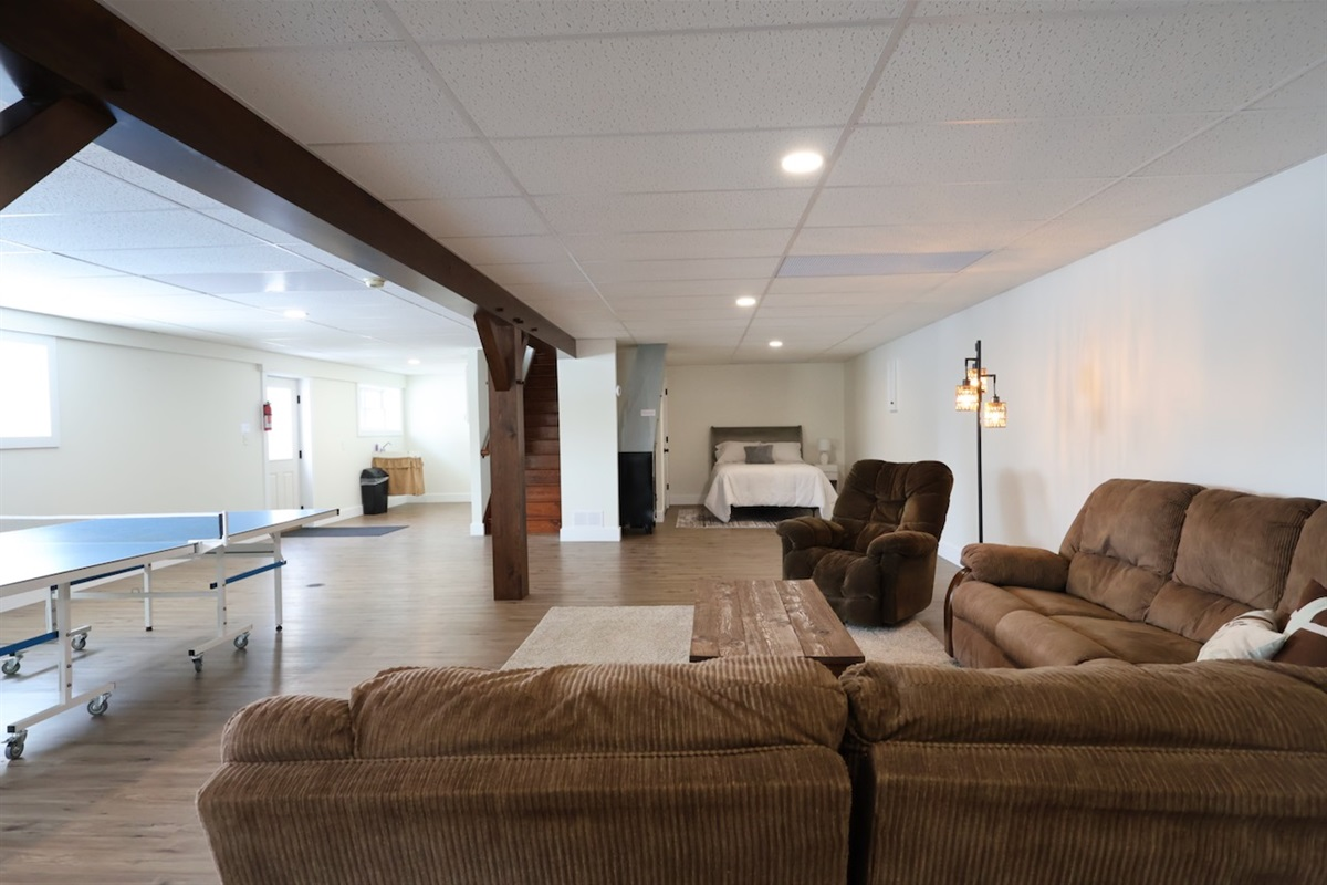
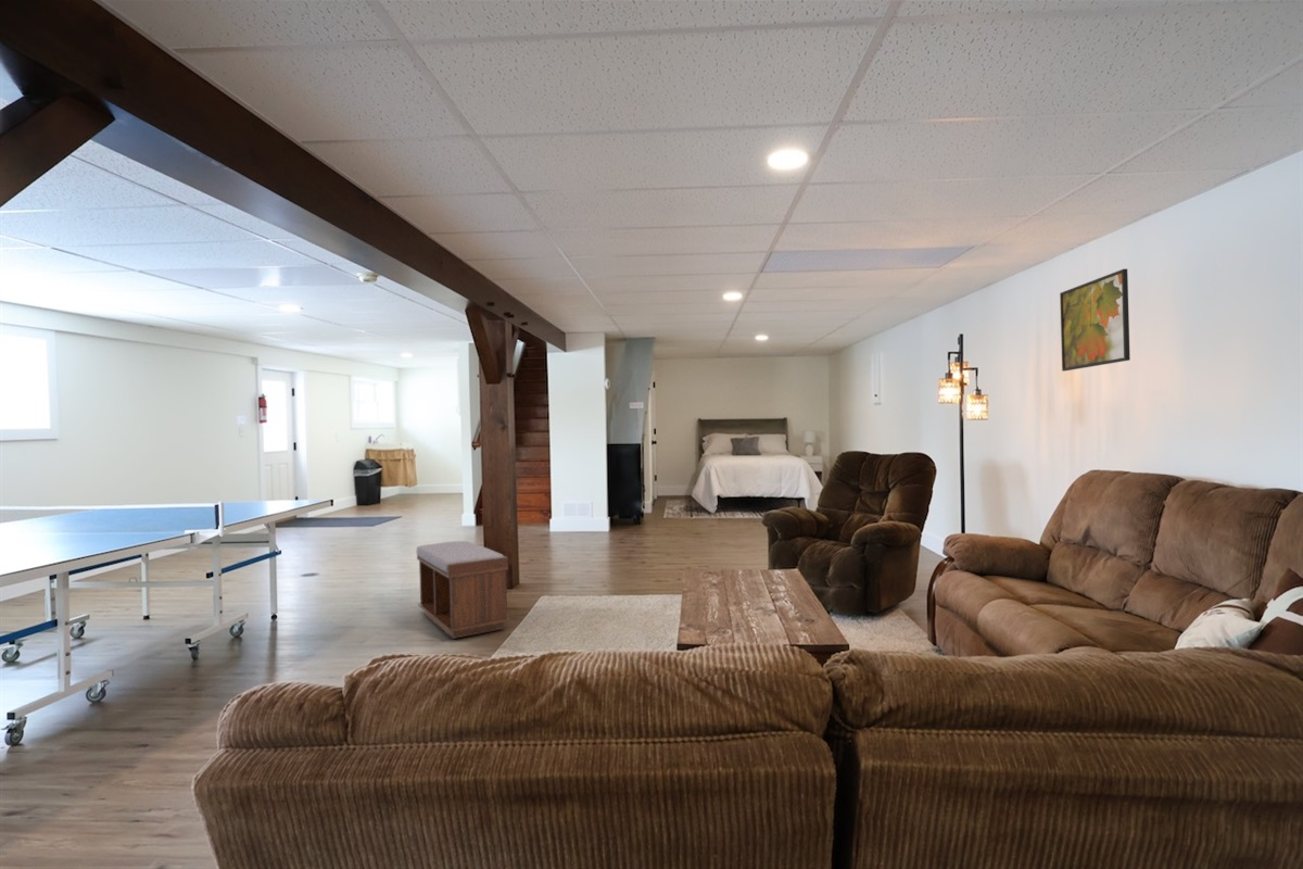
+ bench (459, 584)
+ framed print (1091, 324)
